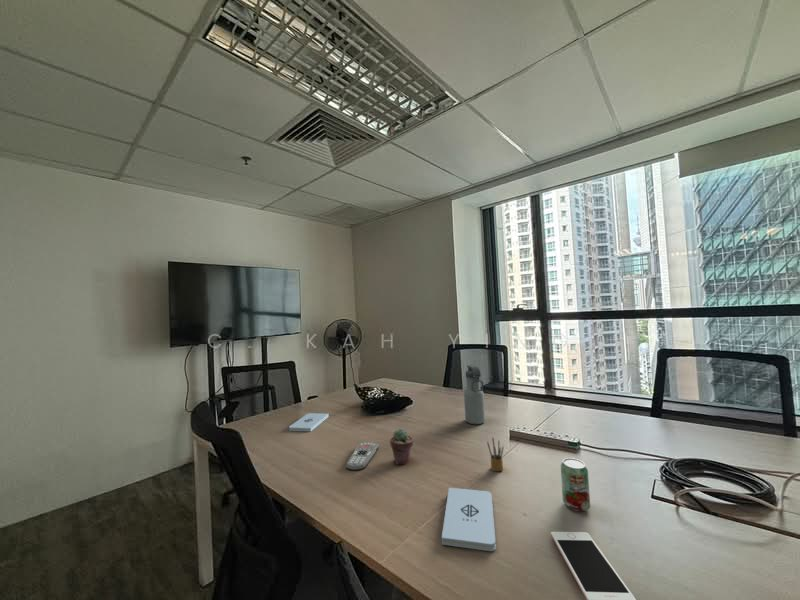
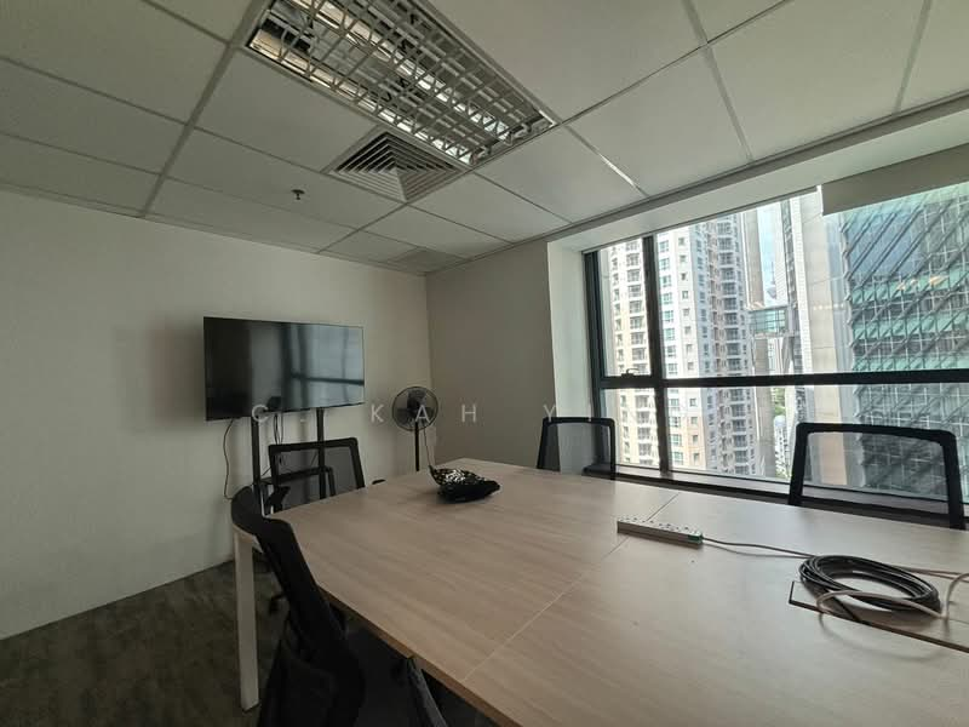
- water bottle (473, 393)
- pencil box (495, 453)
- remote control (362, 455)
- potted succulent (401, 445)
- cell phone (588, 564)
- beverage can (575, 484)
- notepad (469, 515)
- notepad (309, 421)
